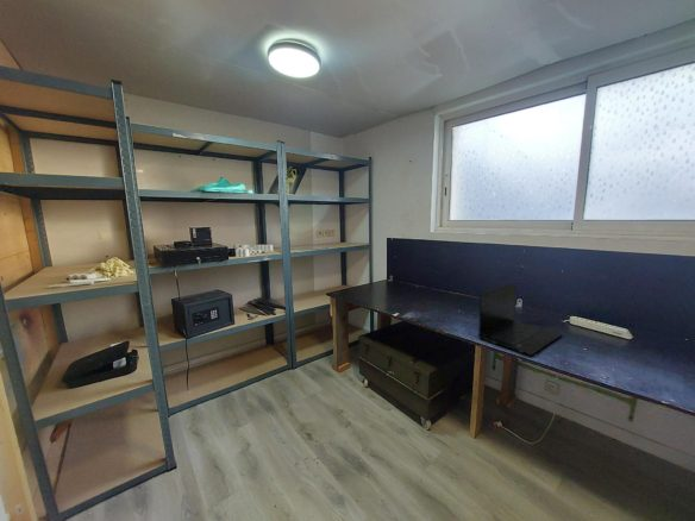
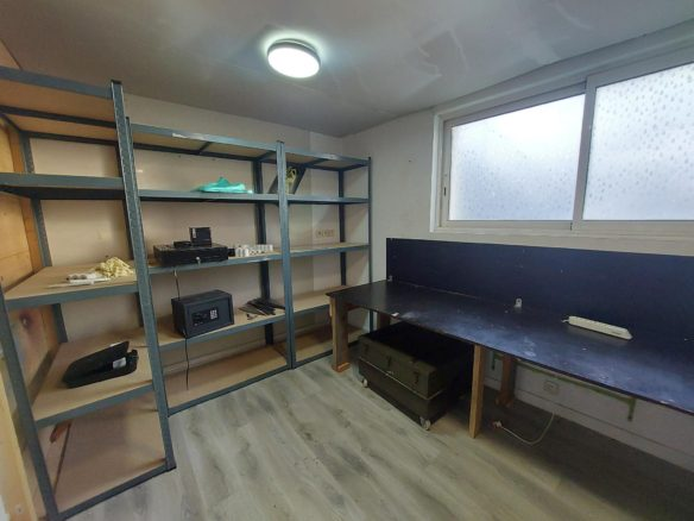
- laptop (519, 321)
